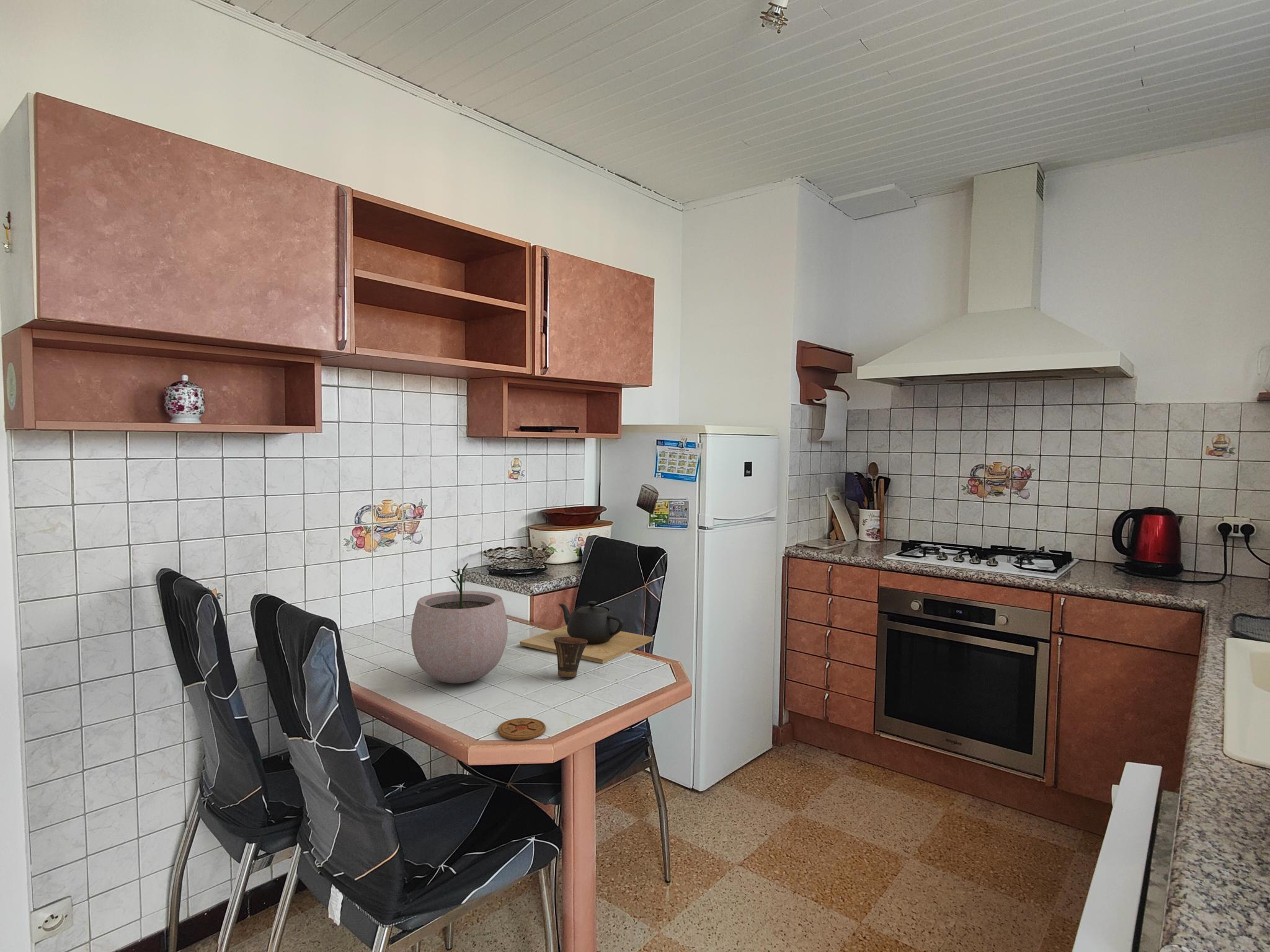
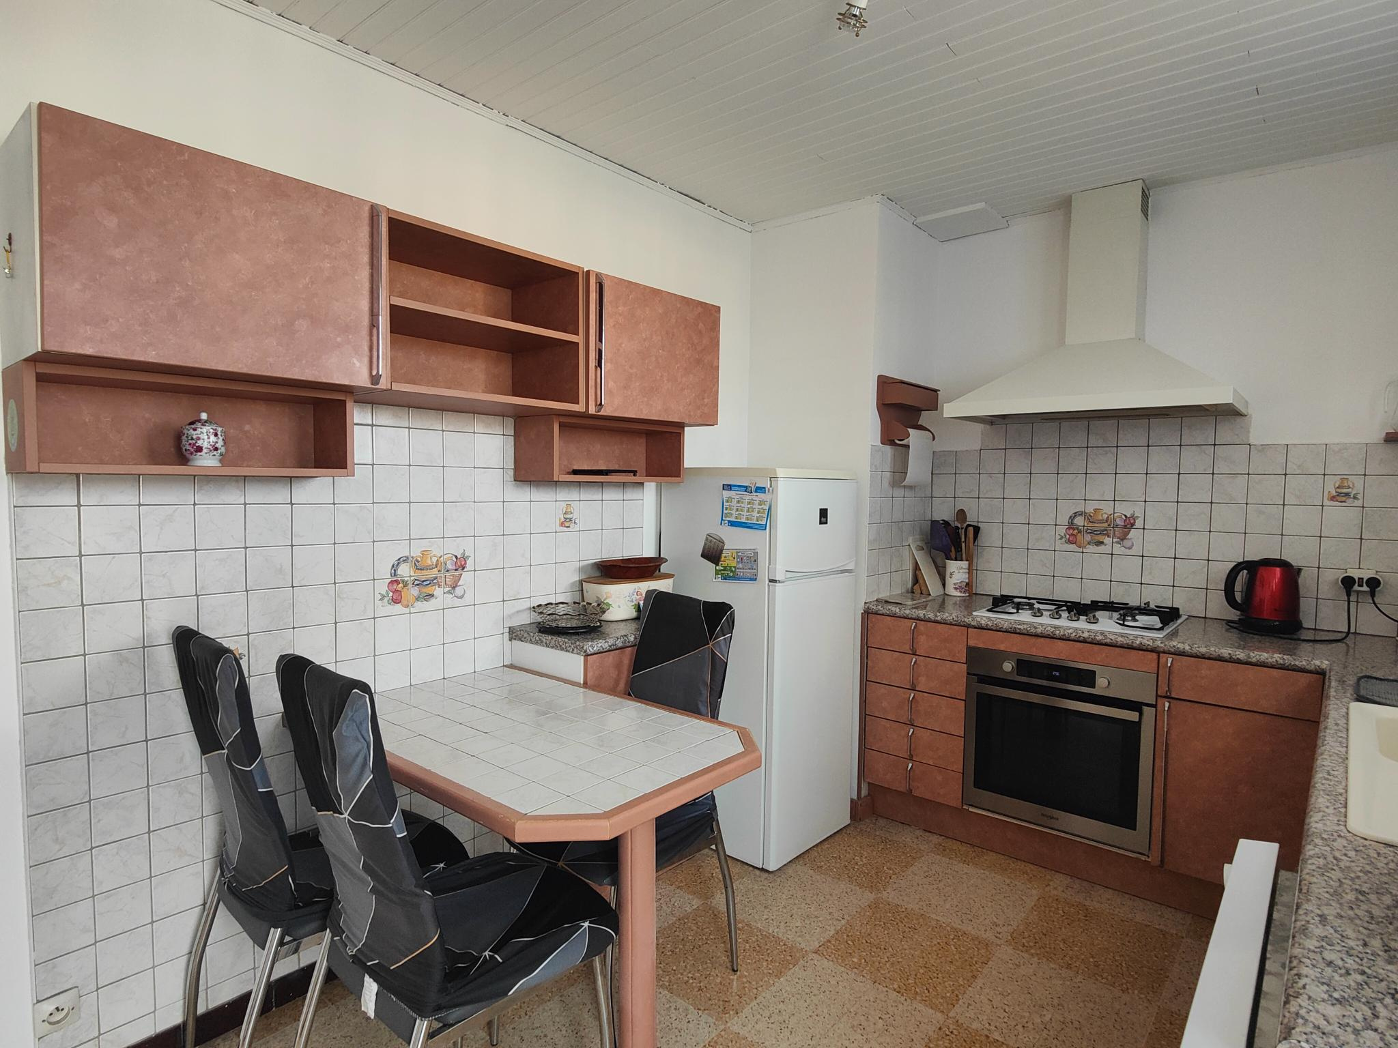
- plant pot (460, 622)
- cup (570, 656)
- coaster (522, 728)
- teapot (588, 622)
